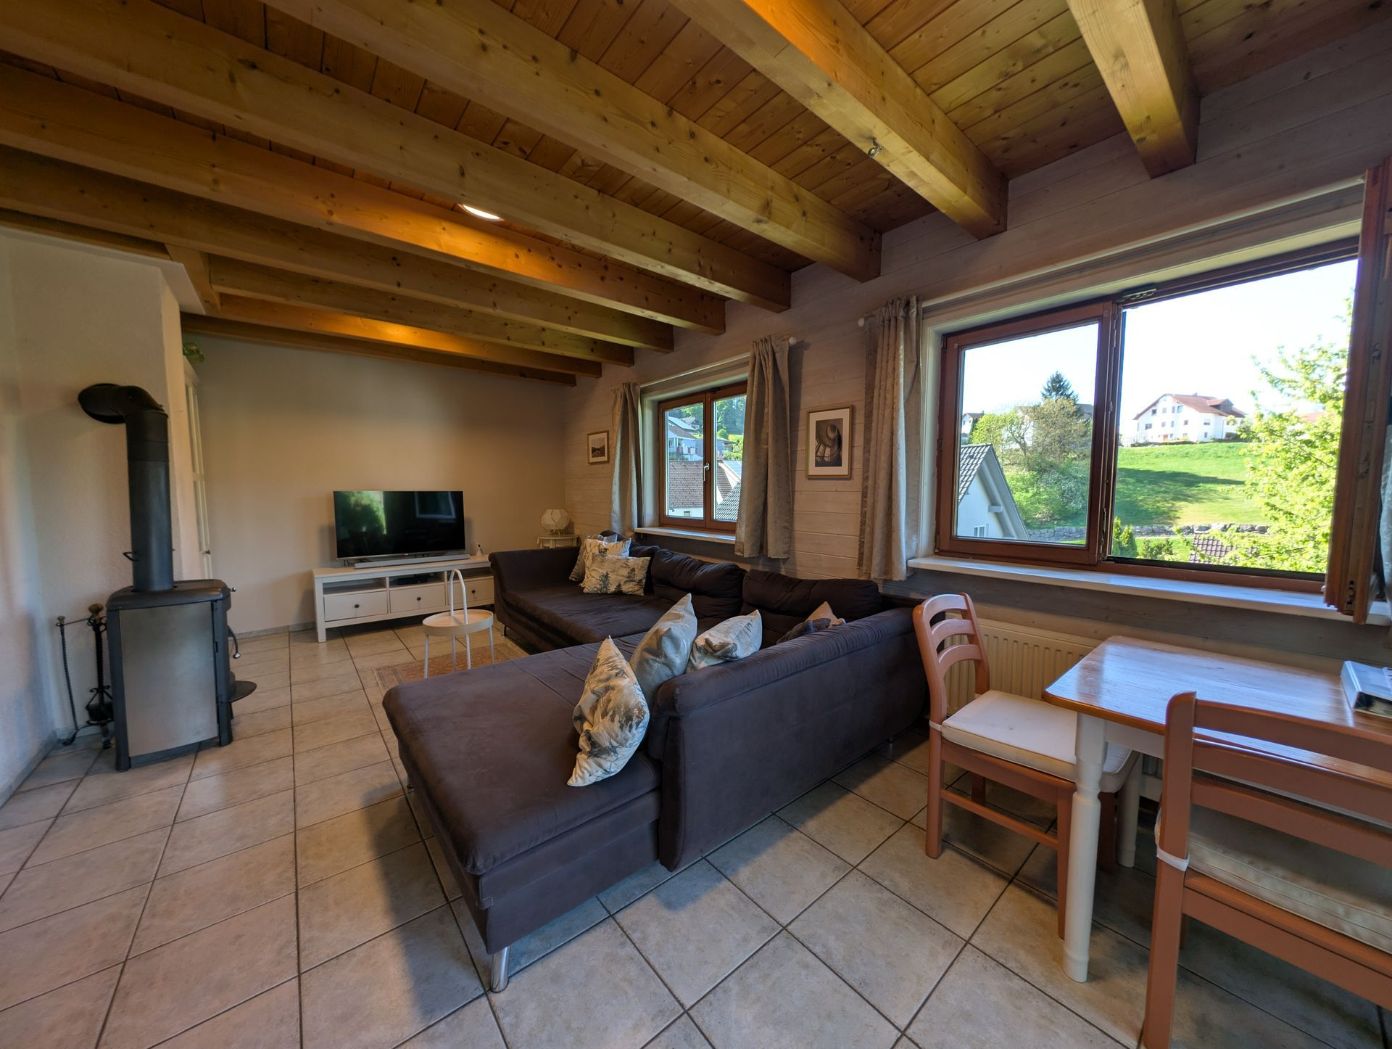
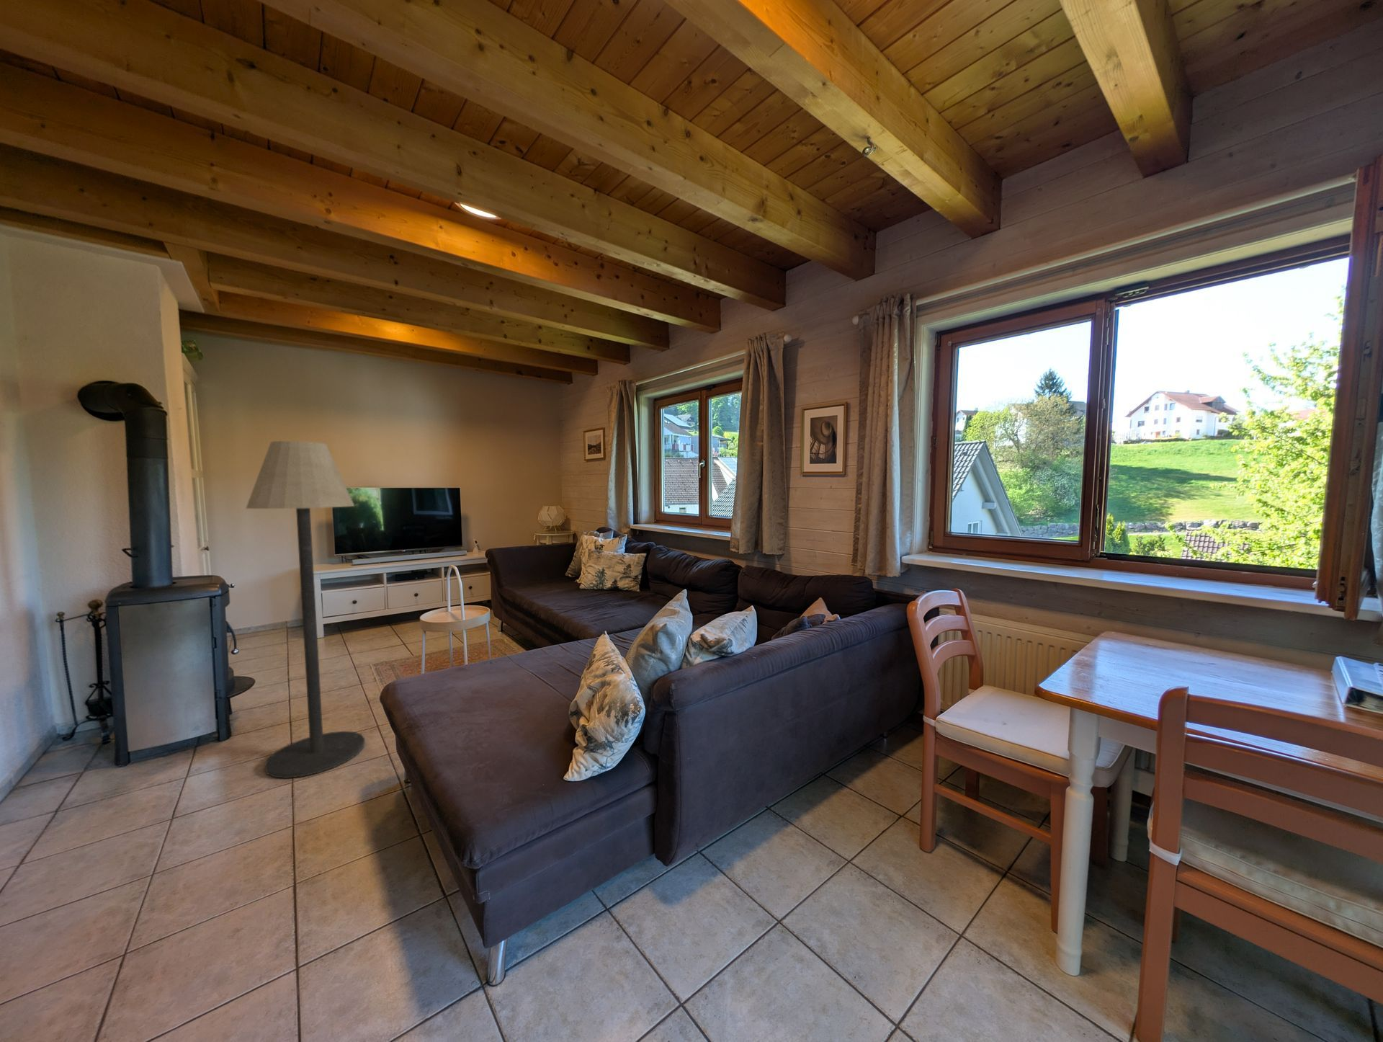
+ floor lamp (309, 602)
